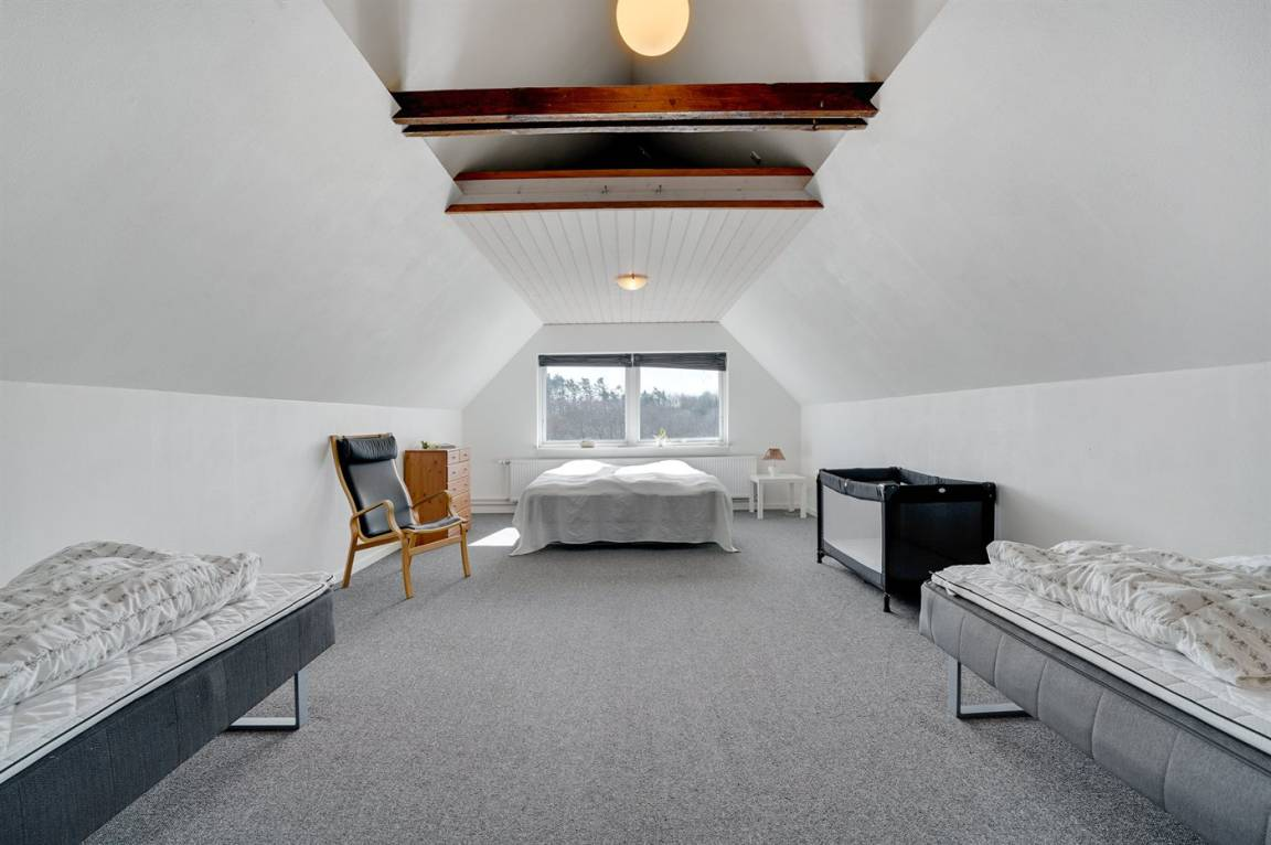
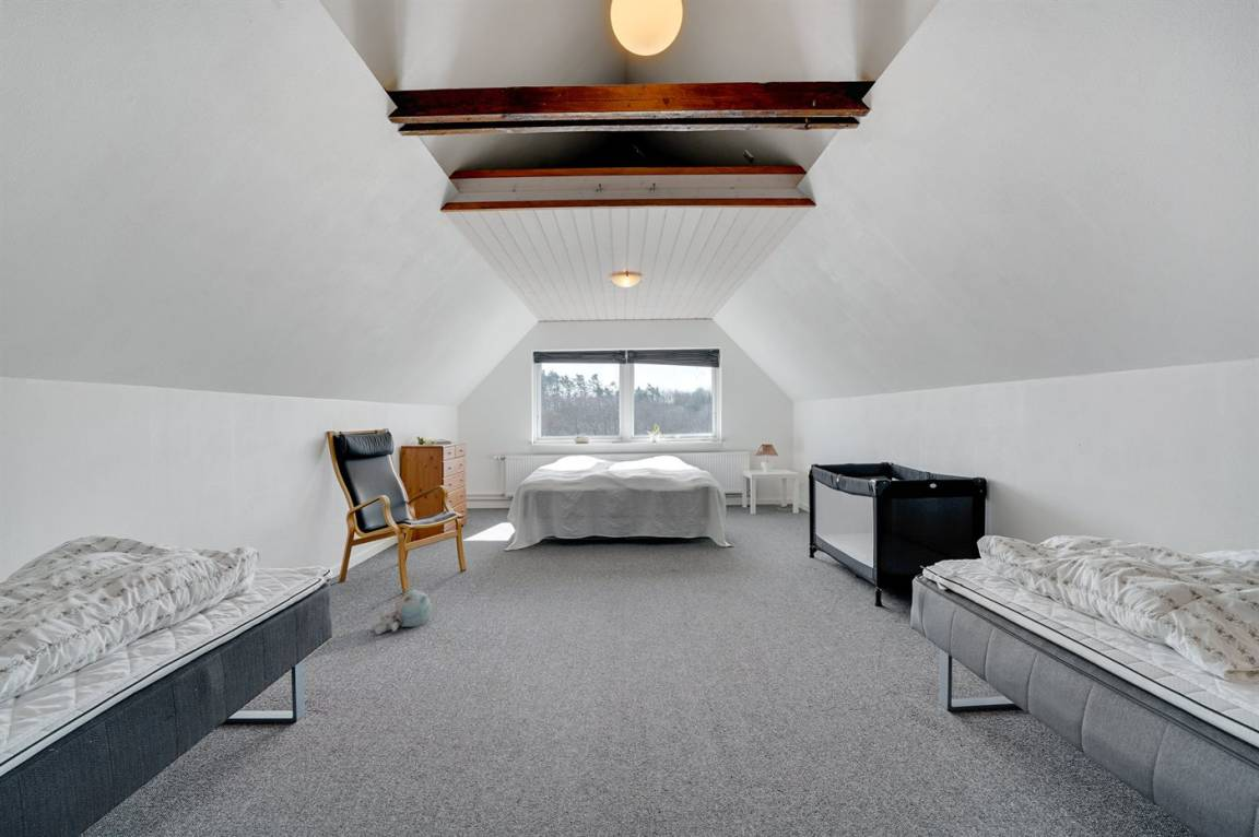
+ plush toy (402, 610)
